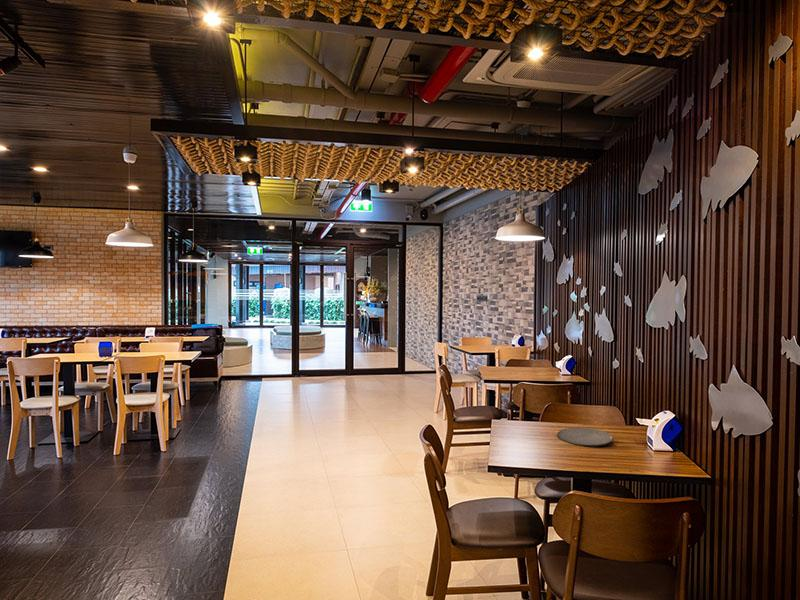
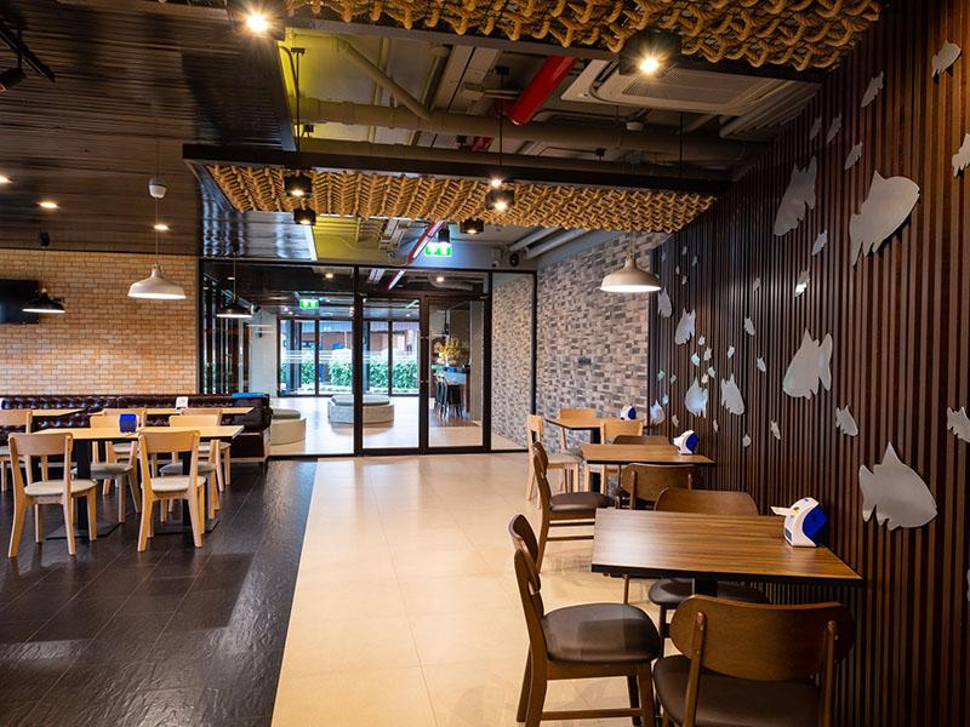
- plate (584, 436)
